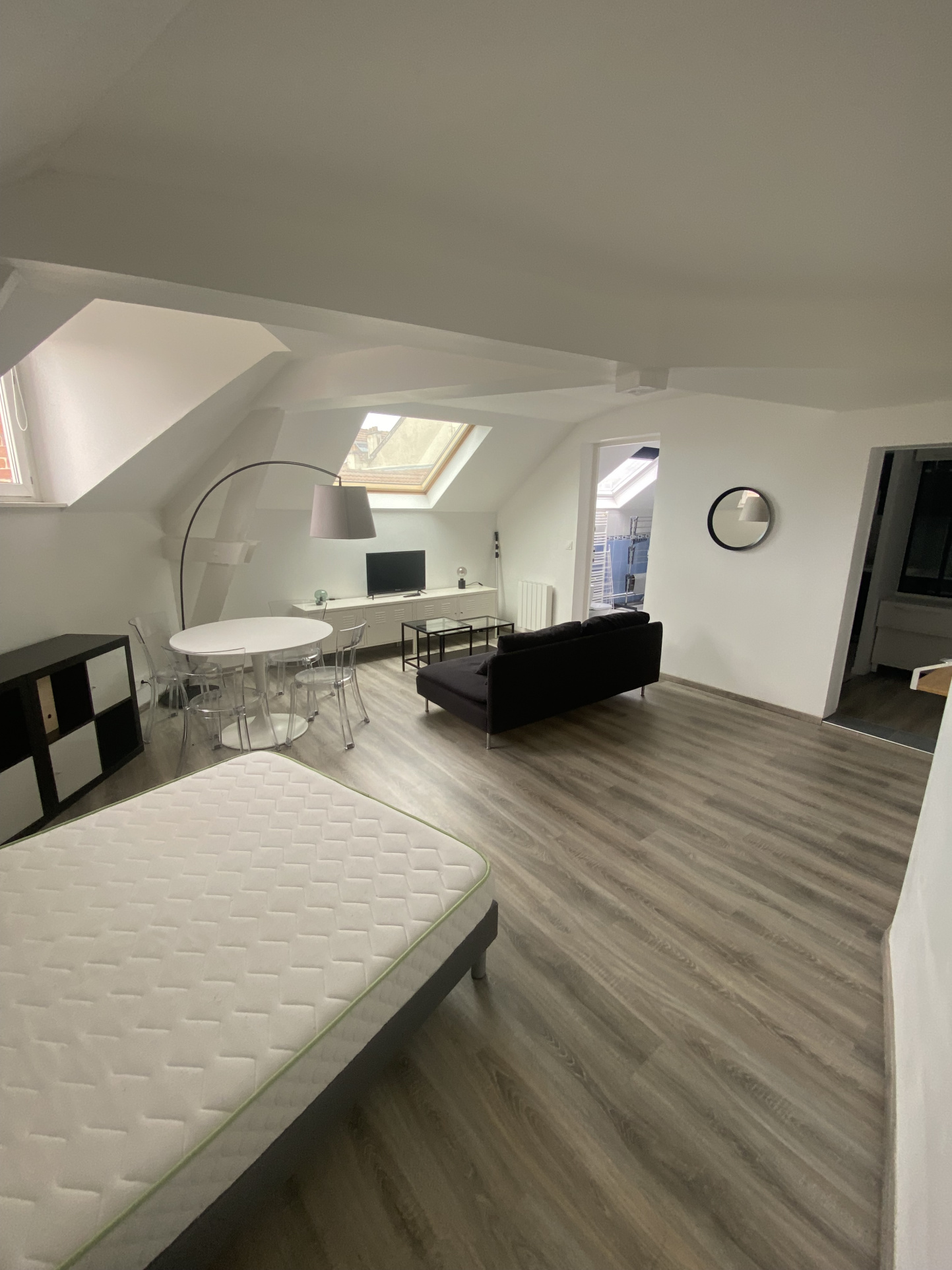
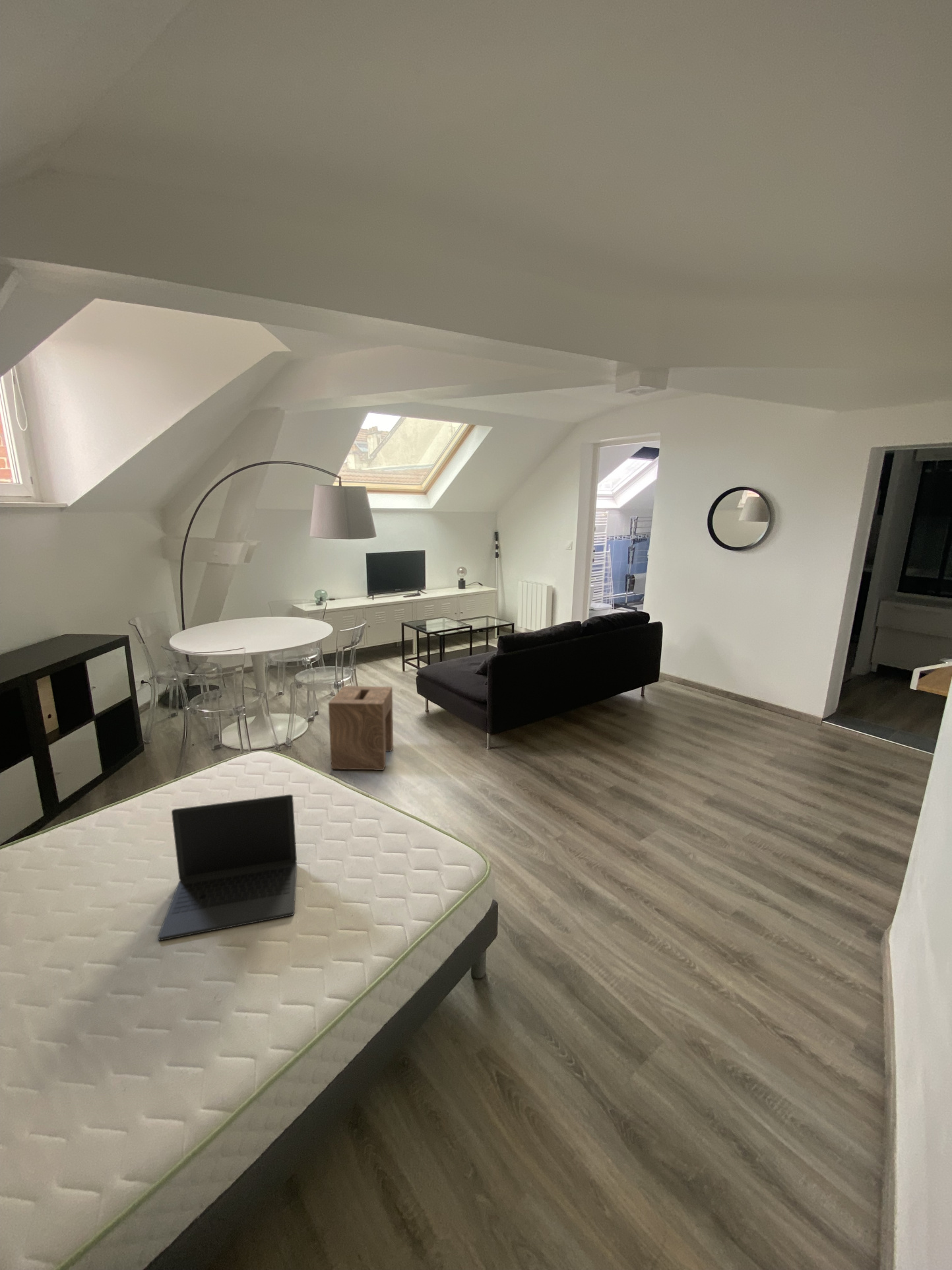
+ laptop (231, 861)
+ stool (363, 726)
